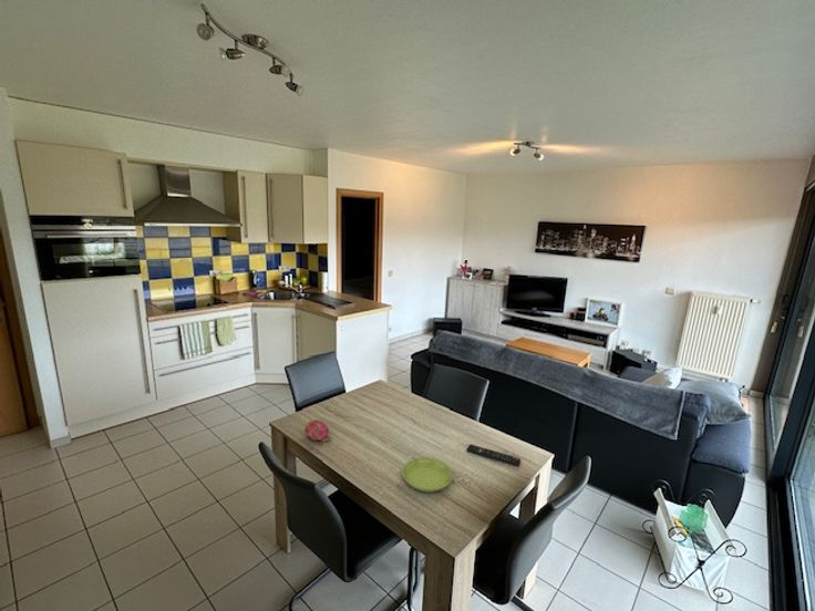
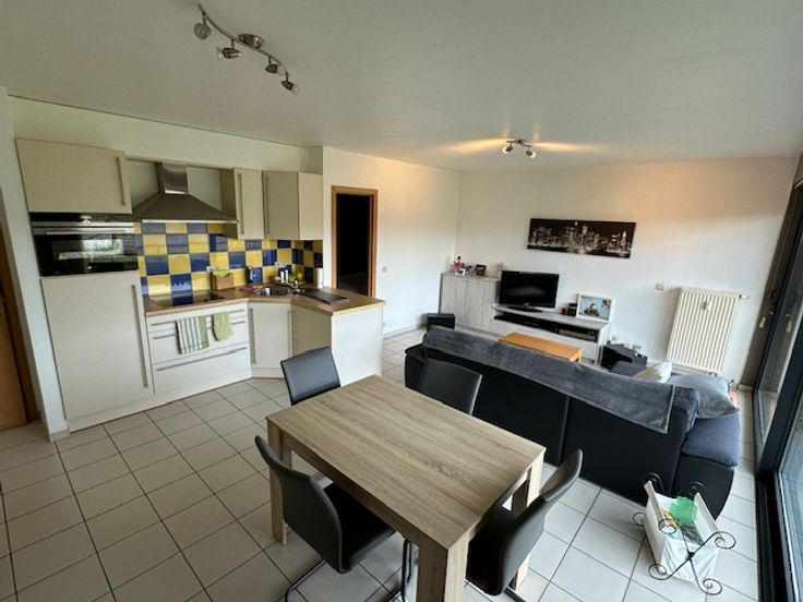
- saucer (426, 476)
- fruit (317, 429)
- remote control (493, 455)
